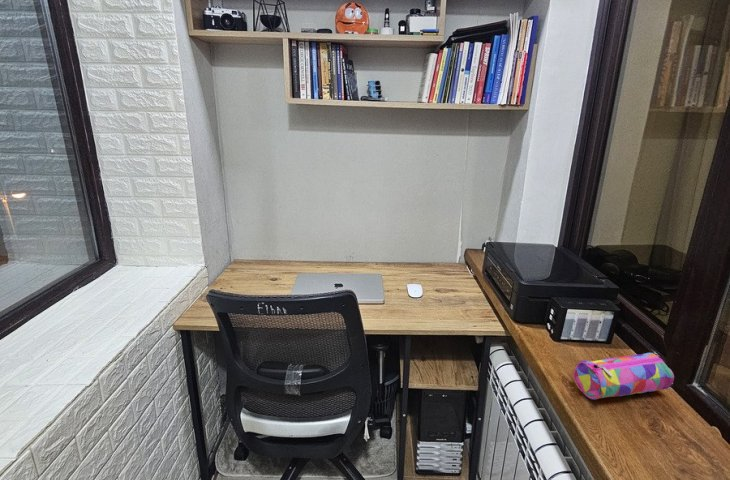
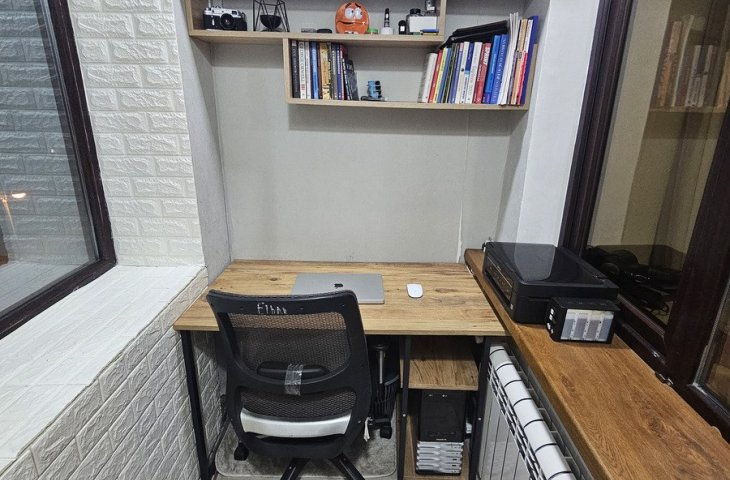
- pencil case (622, 375)
